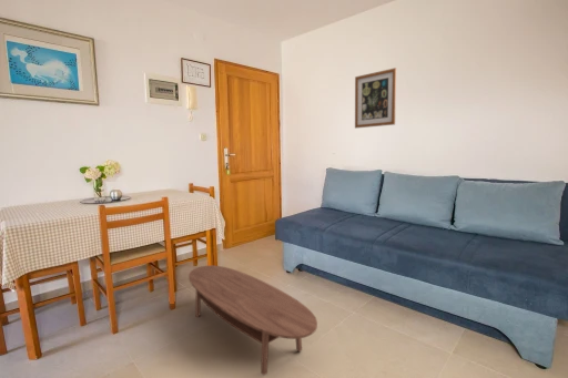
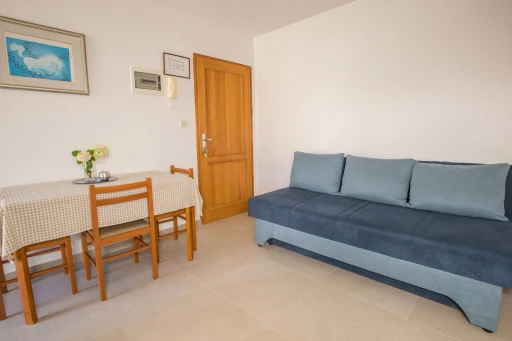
- wall art (374, 100)
- coffee table (242, 311)
